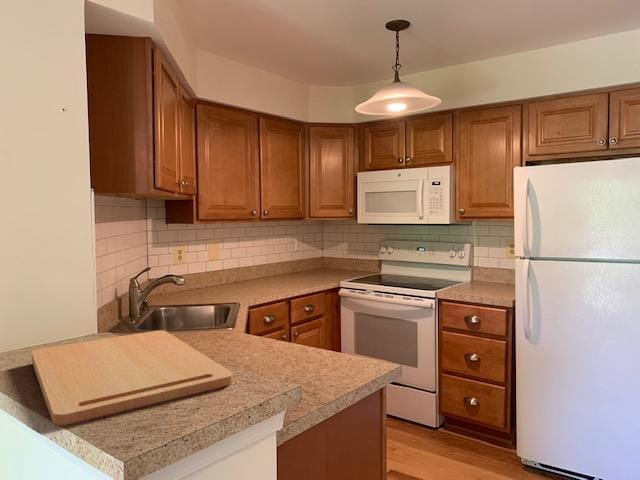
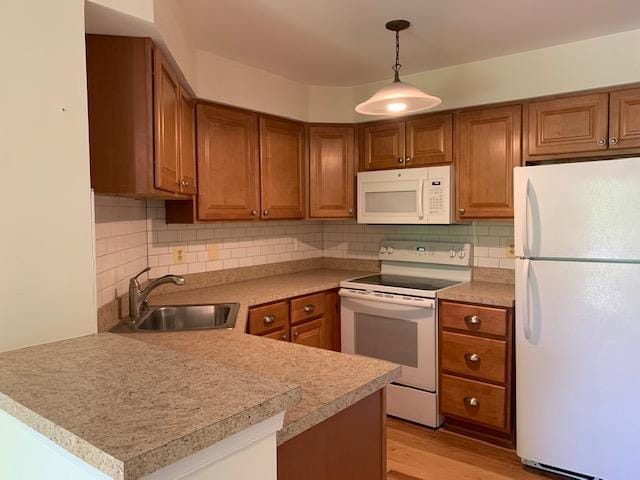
- cutting board (124, 366)
